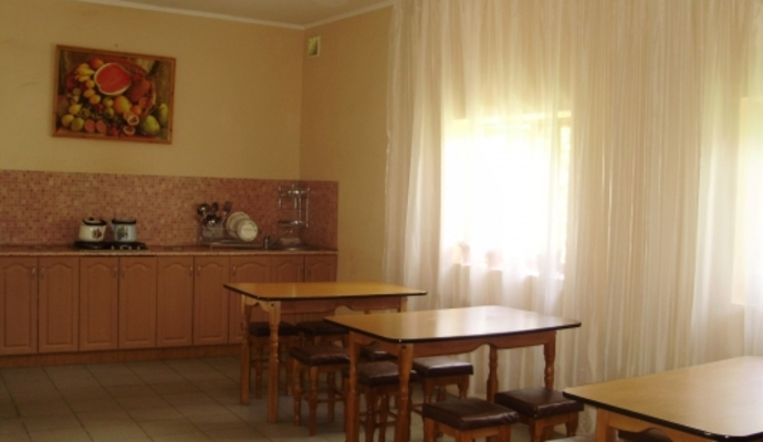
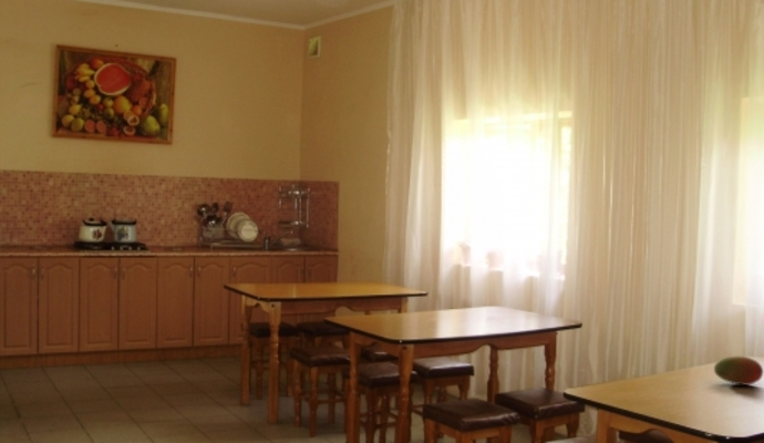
+ fruit (737, 370)
